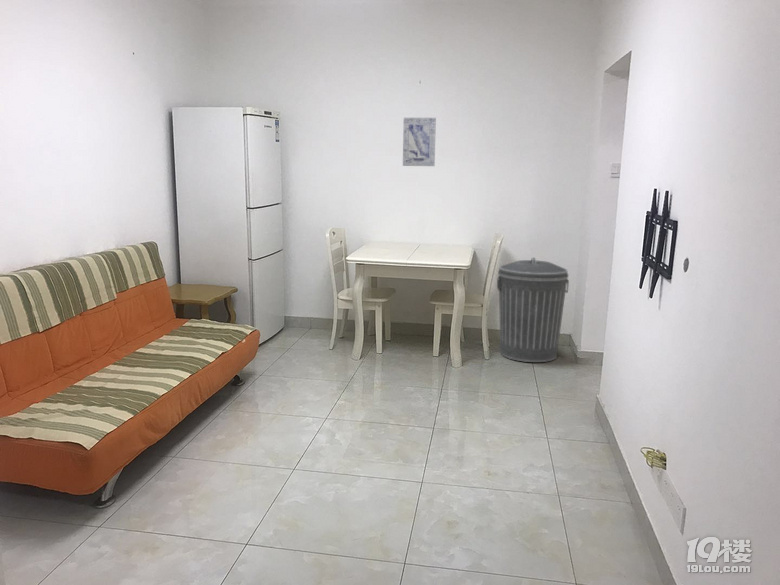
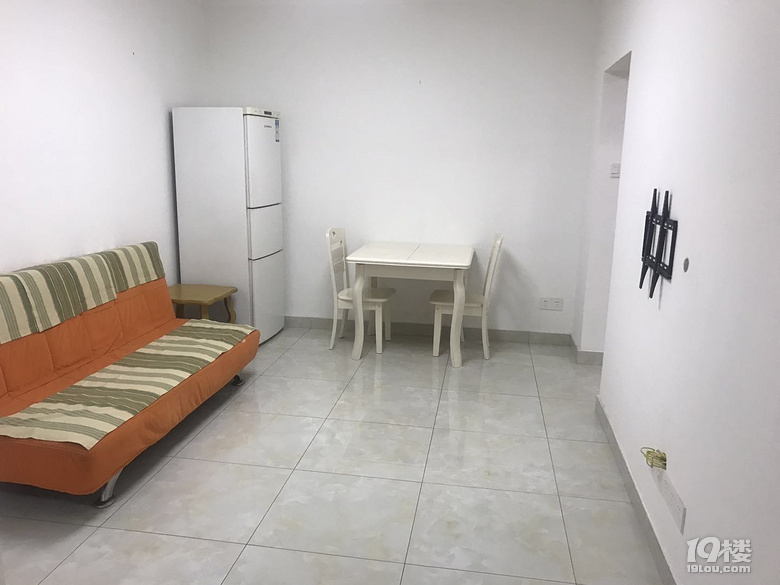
- trash can (530, 306)
- wall art (419, 142)
